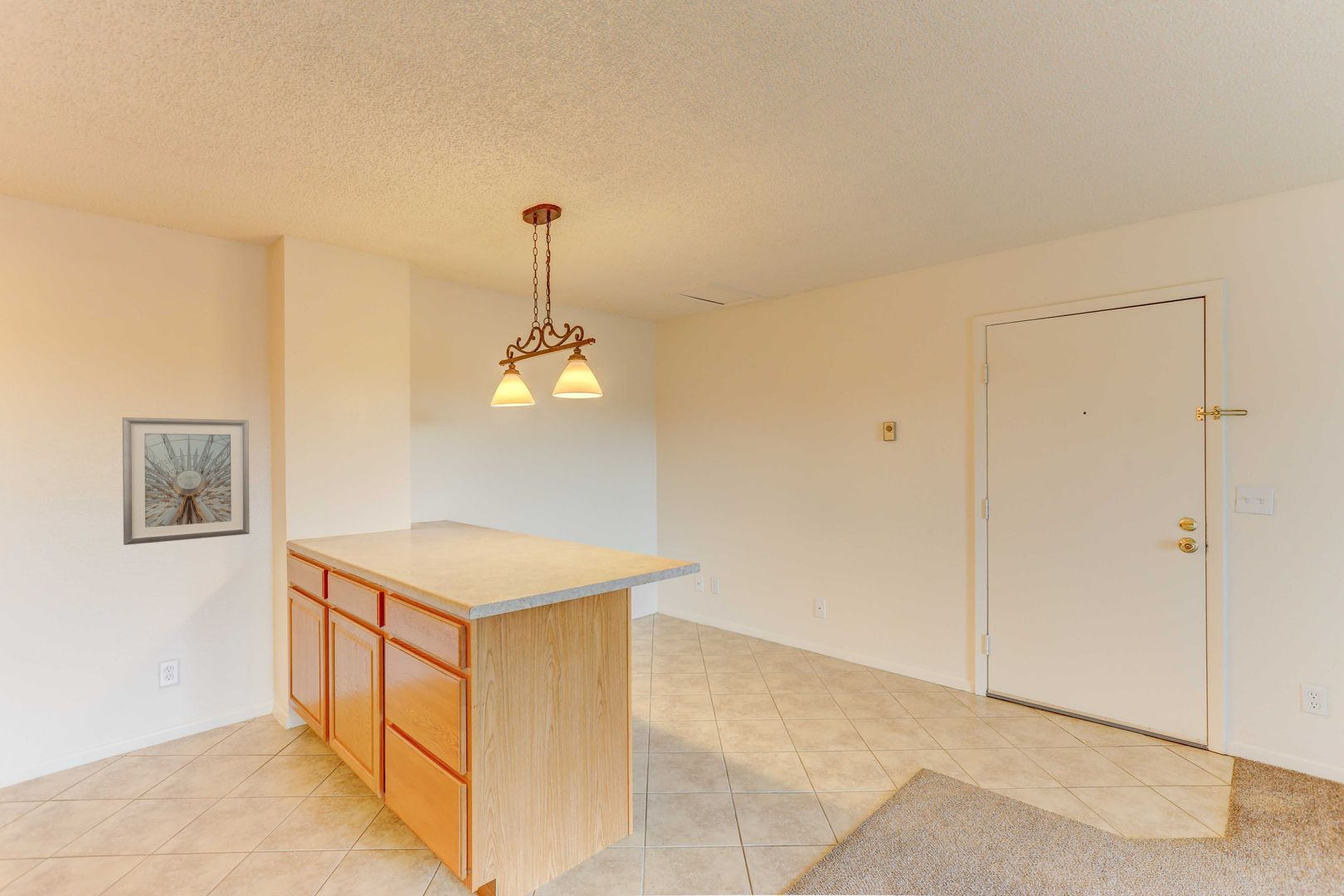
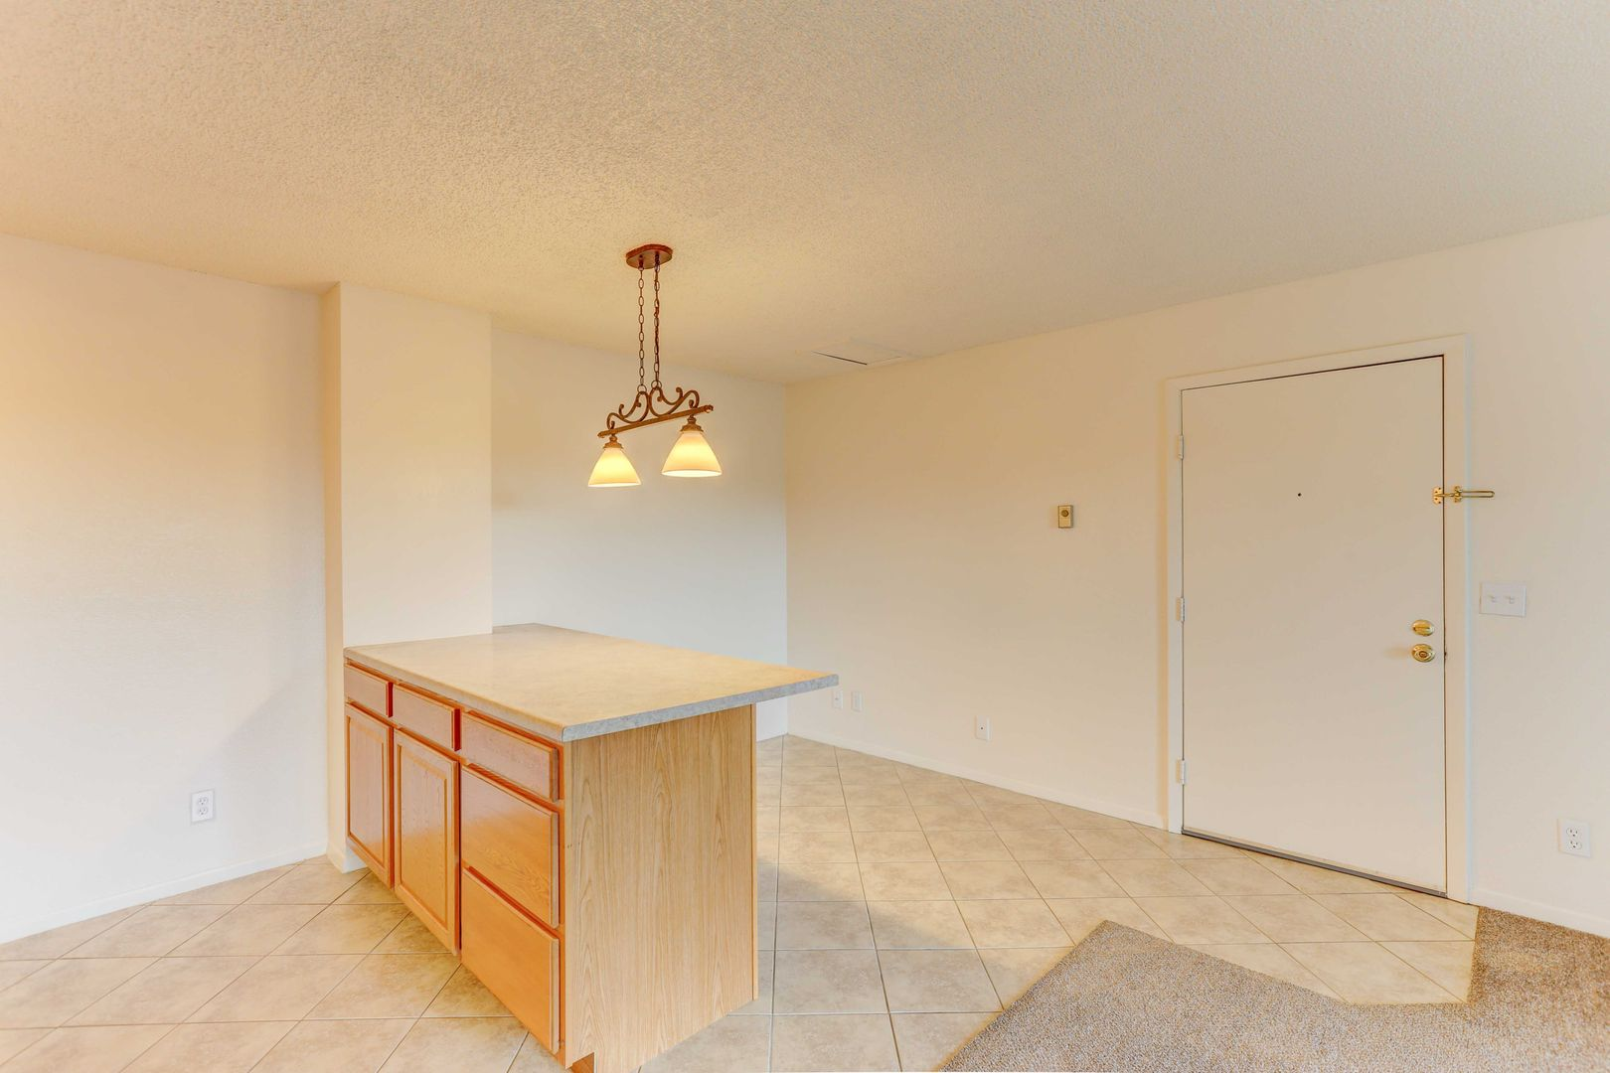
- picture frame (189, 479)
